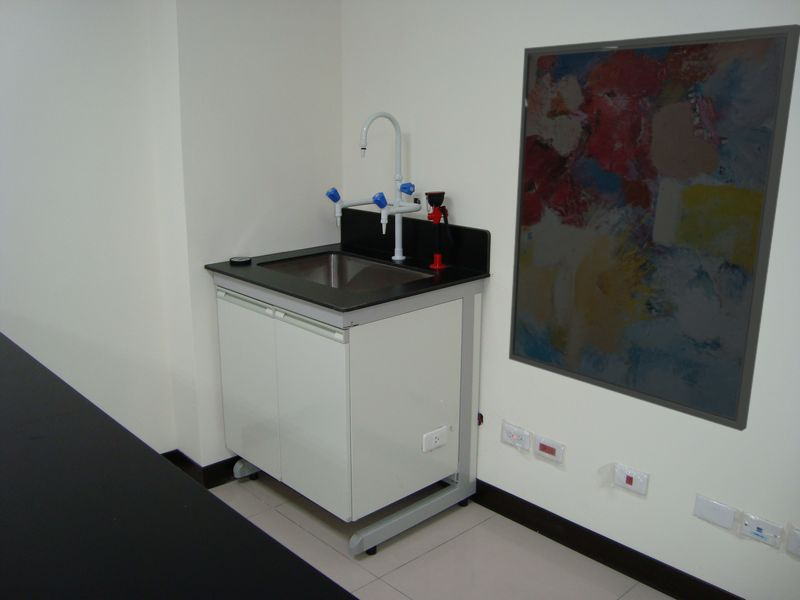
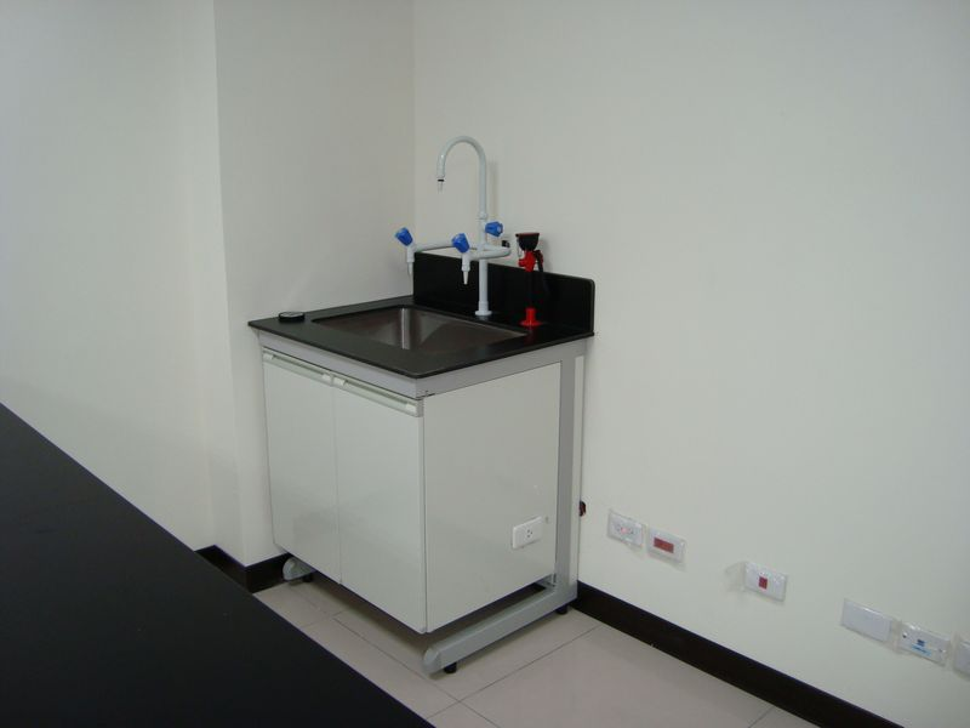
- wall art (627, 224)
